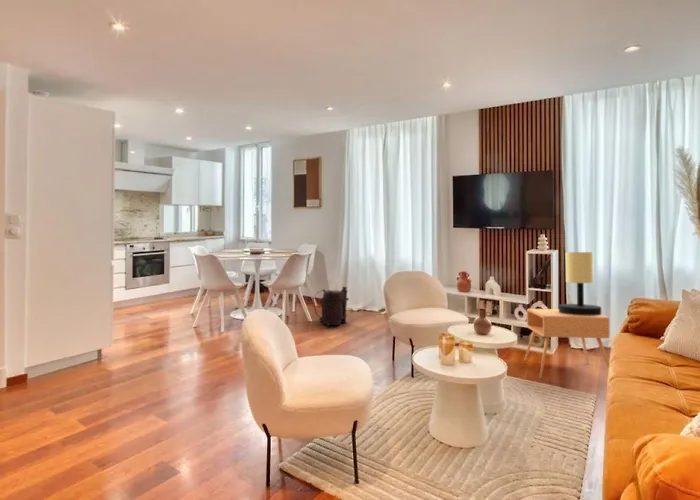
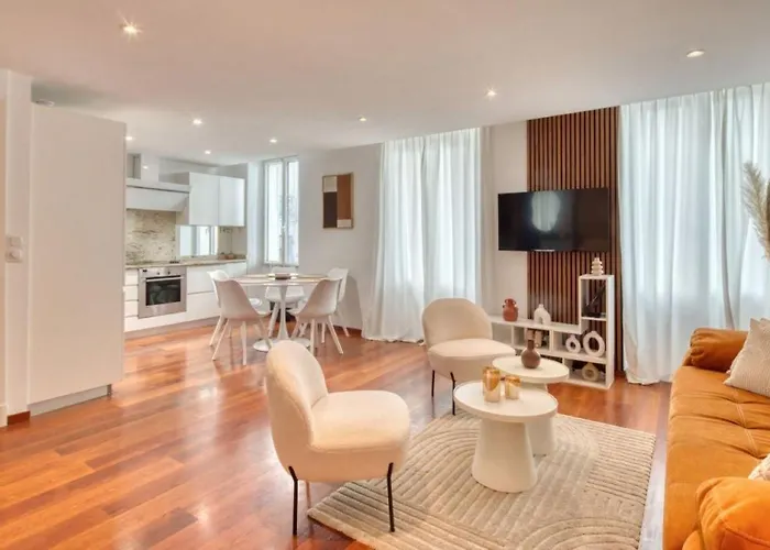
- table lamp (579, 282)
- side table (565, 336)
- backpack (332, 305)
